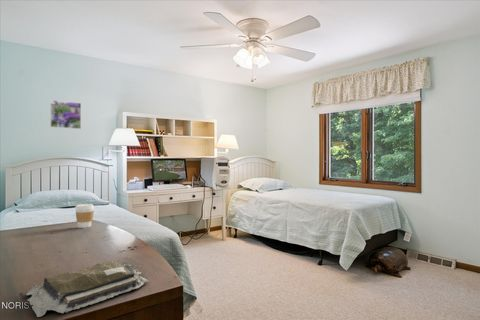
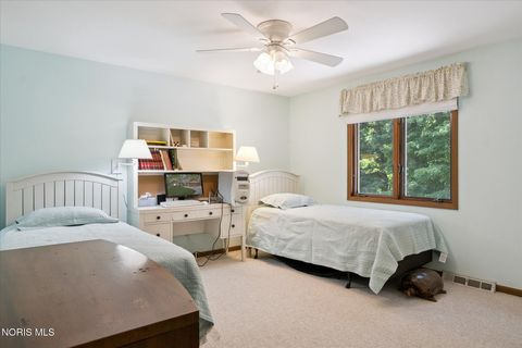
- coffee cup (84, 215)
- book (89, 273)
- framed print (66, 114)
